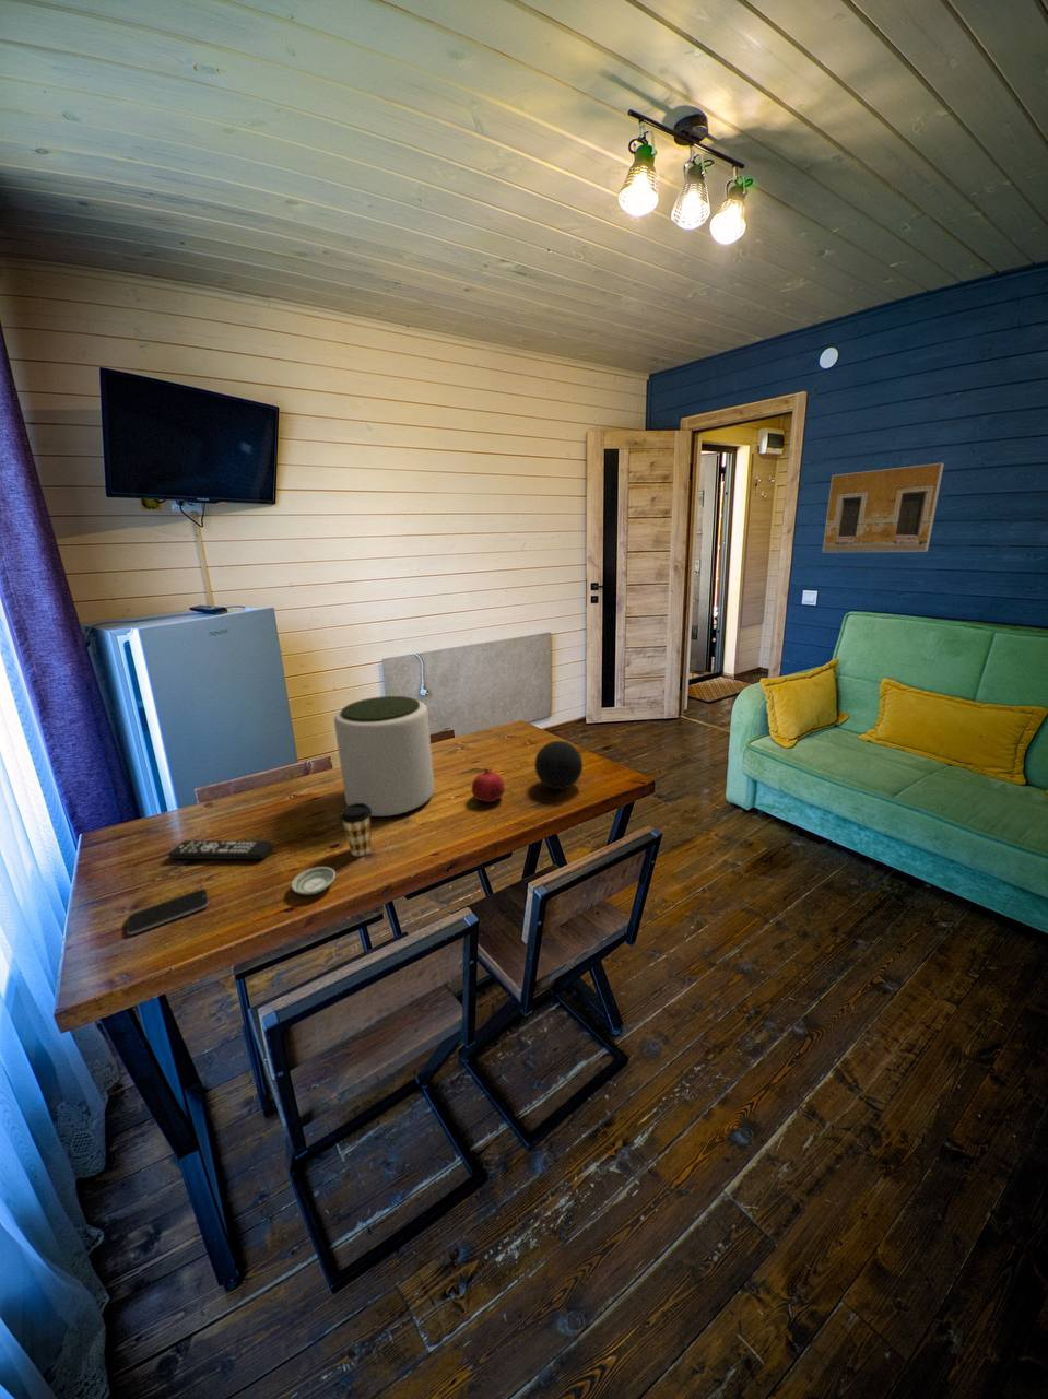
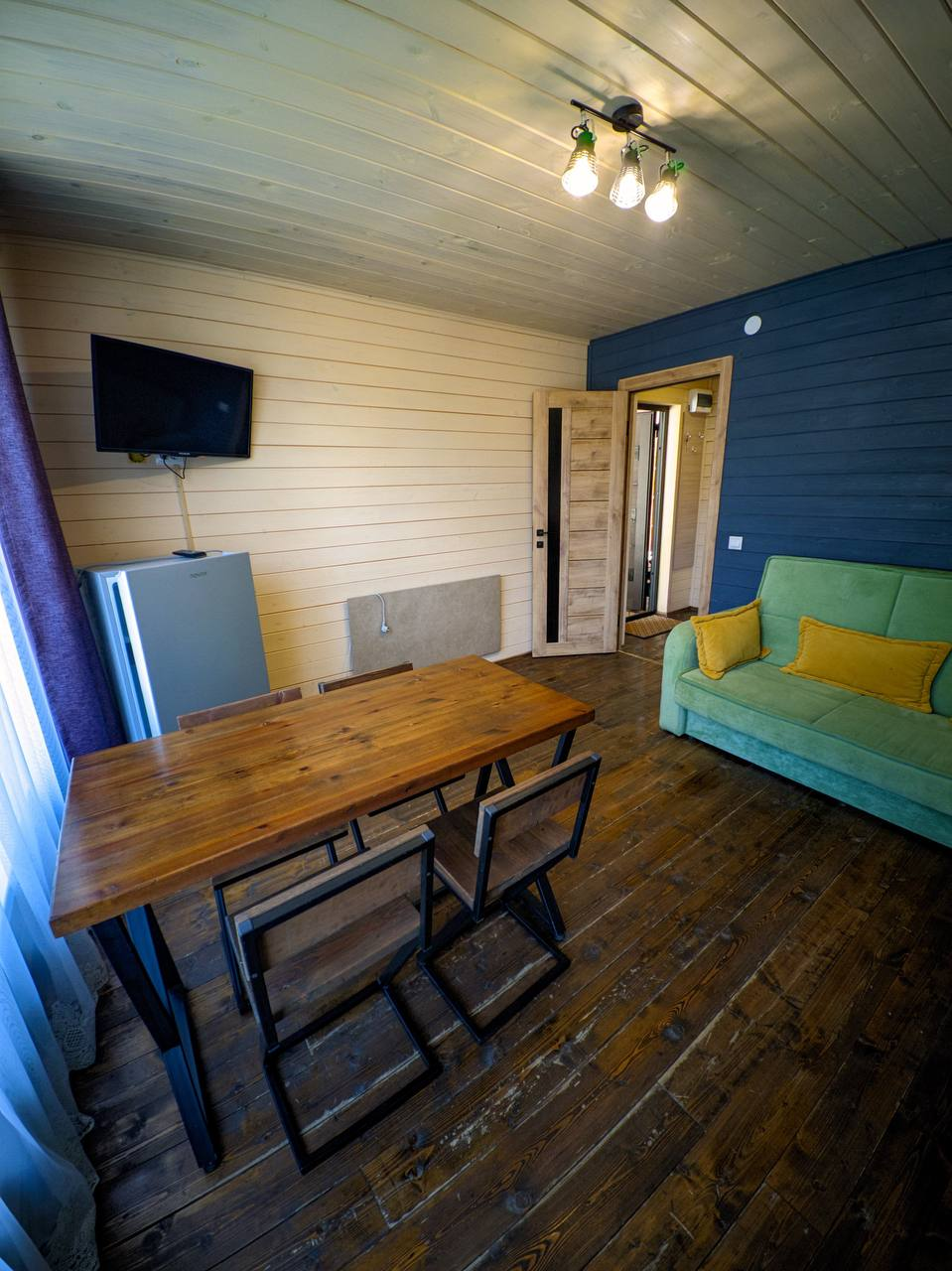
- plant pot (385, 753)
- coffee cup (358, 830)
- smartphone (168, 910)
- saucer (314, 883)
- remote control (222, 851)
- fruit (488, 784)
- decorative ball (558, 764)
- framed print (877, 512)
